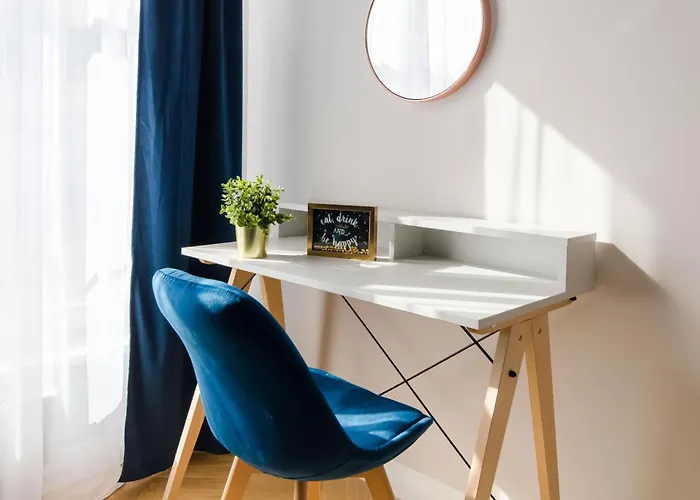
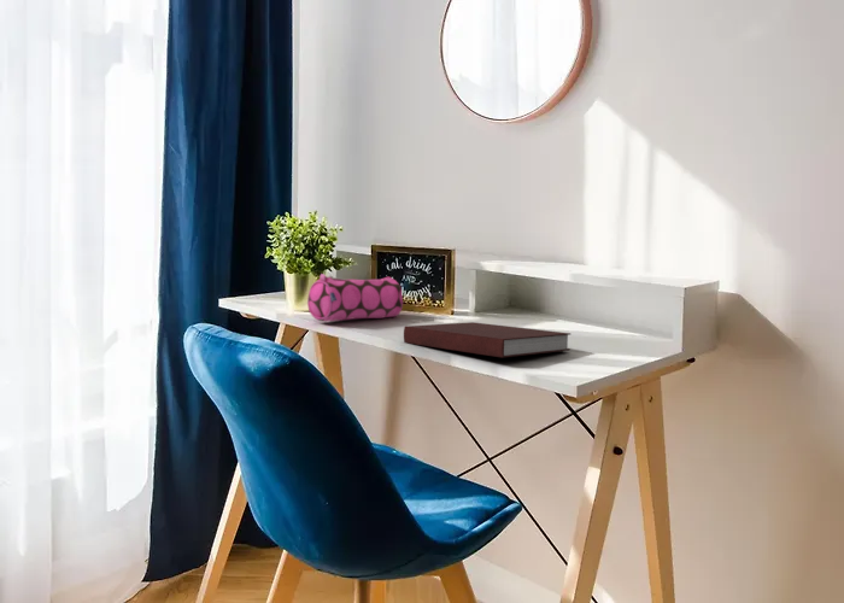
+ pencil case (357, 297)
+ notebook (485, 338)
